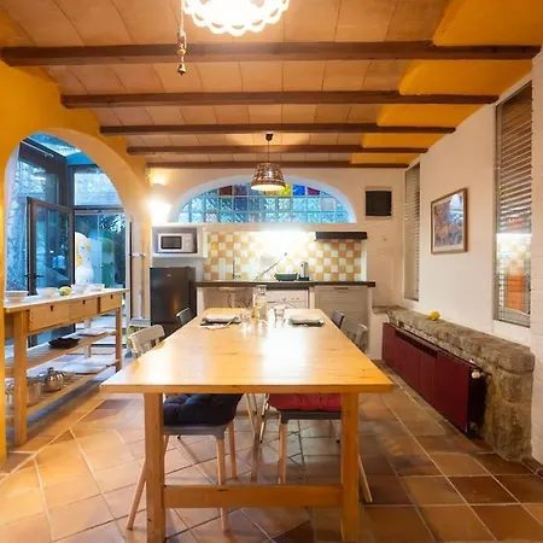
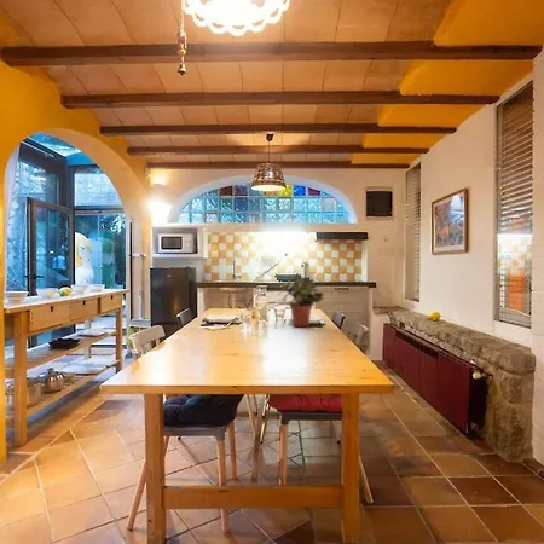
+ potted plant (300, 300)
